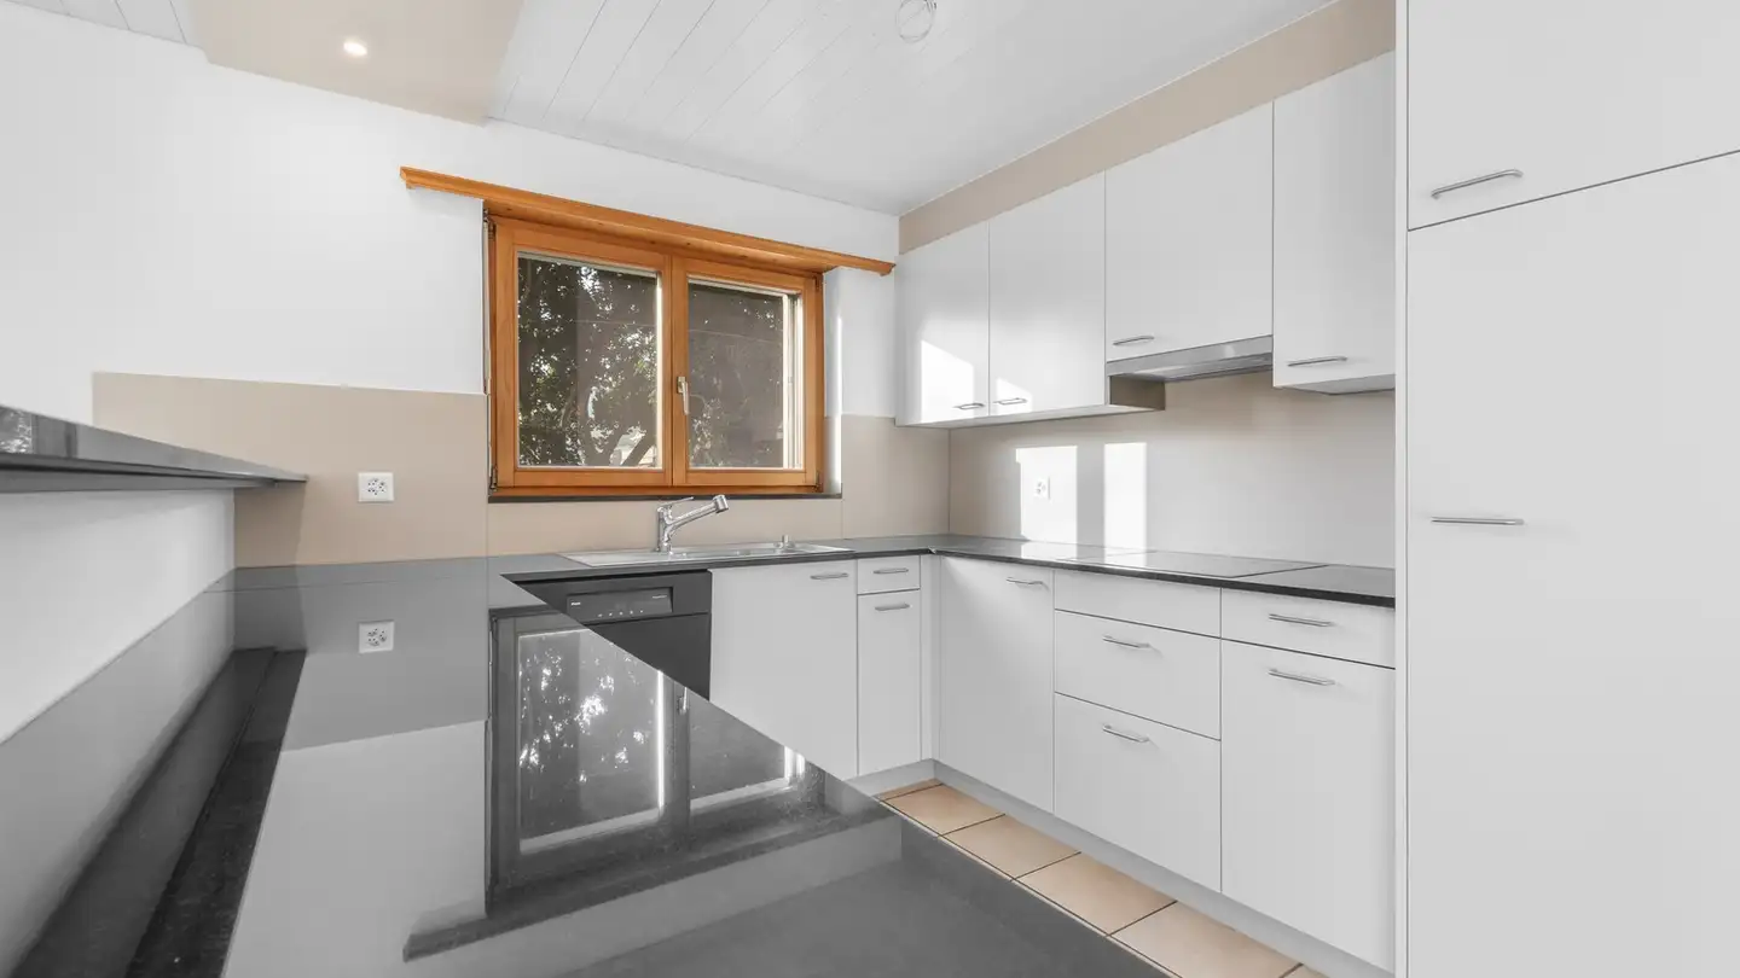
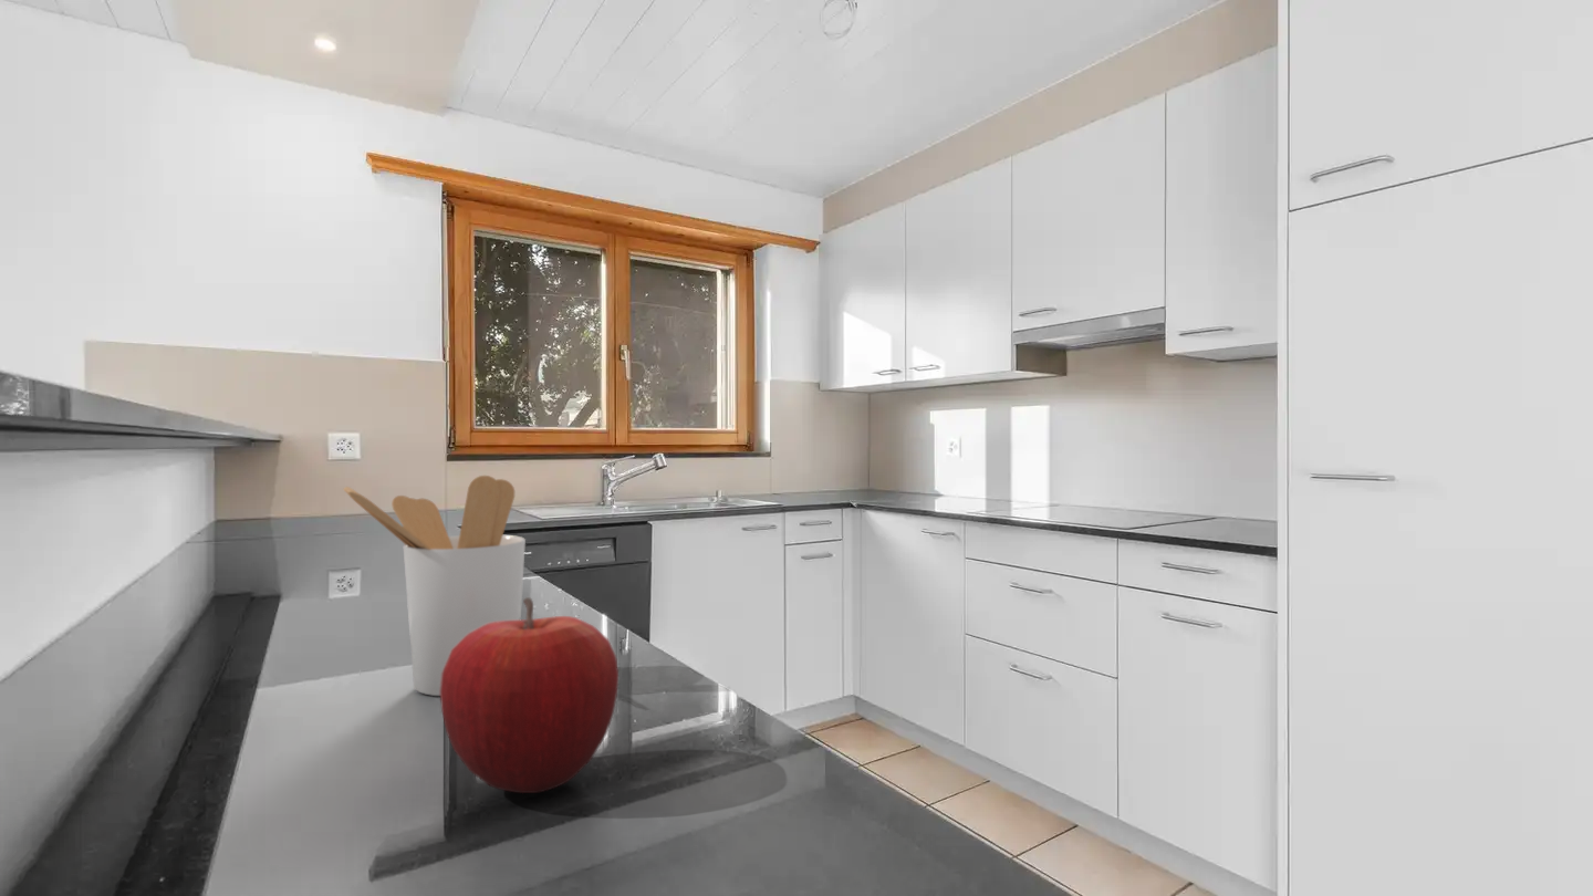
+ utensil holder (435, 581)
+ fruit (533, 690)
